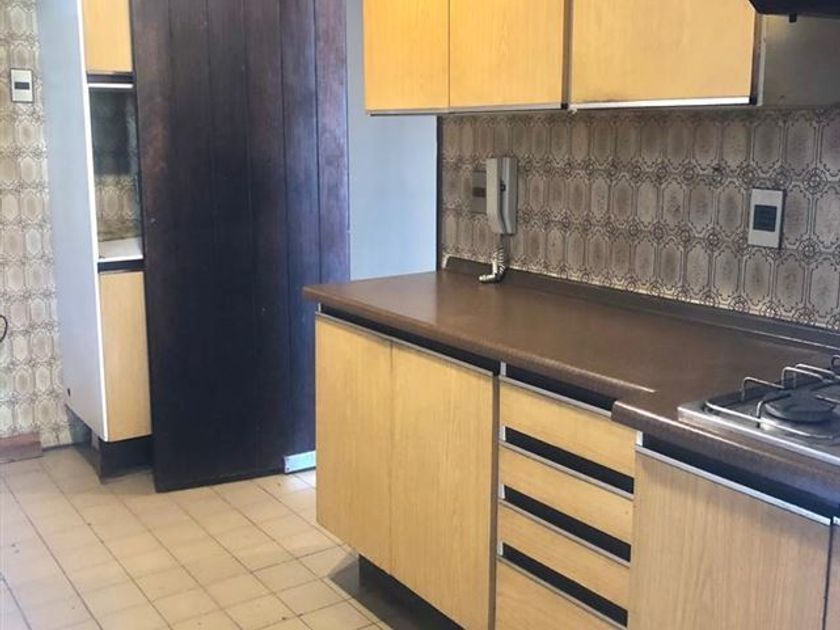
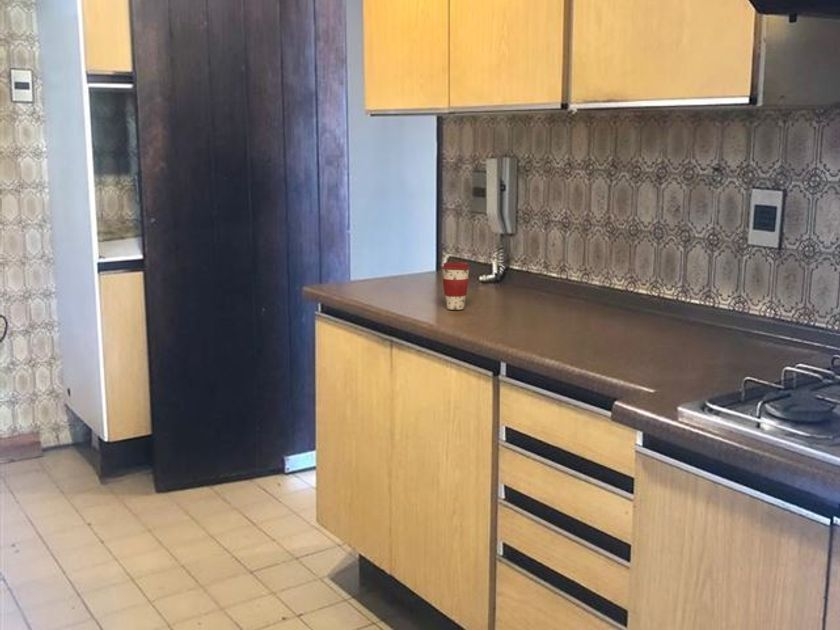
+ coffee cup (455, 285)
